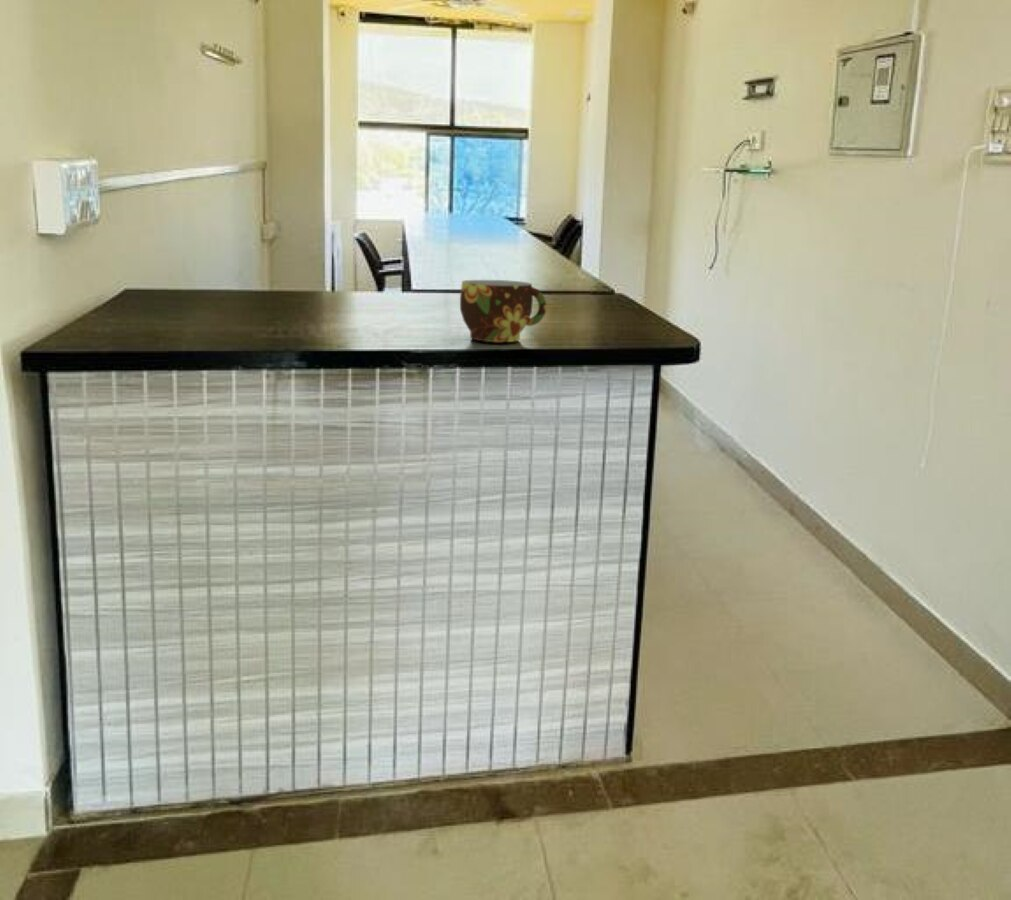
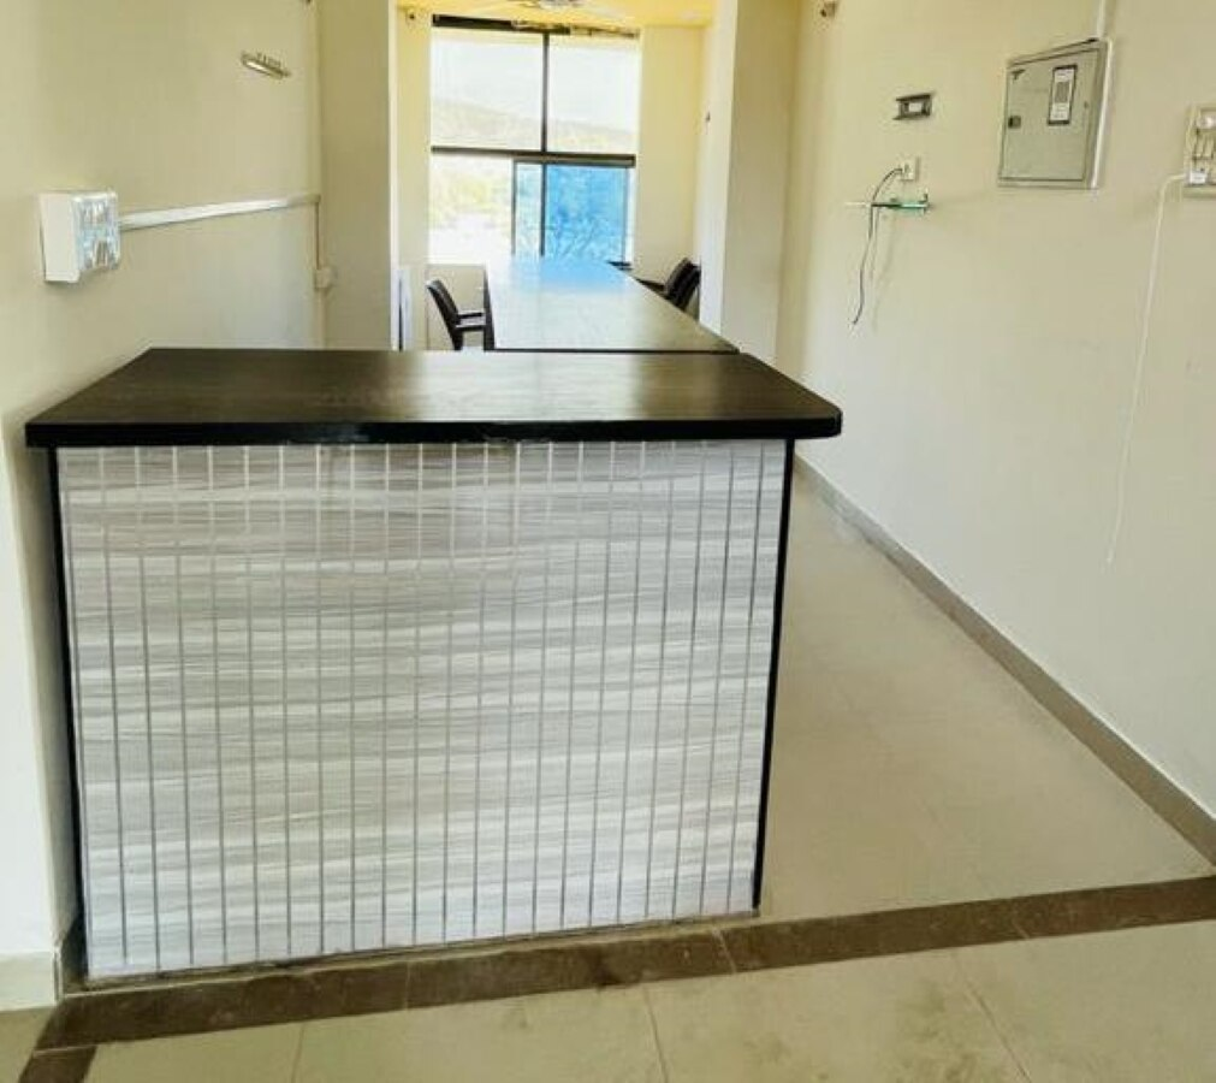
- cup (500, 311)
